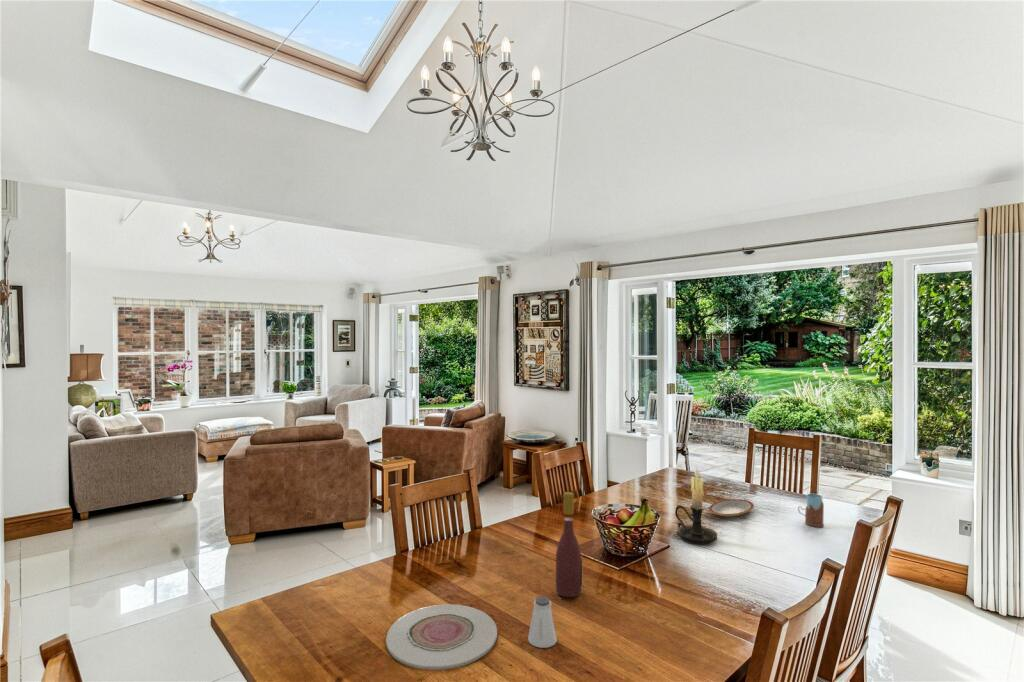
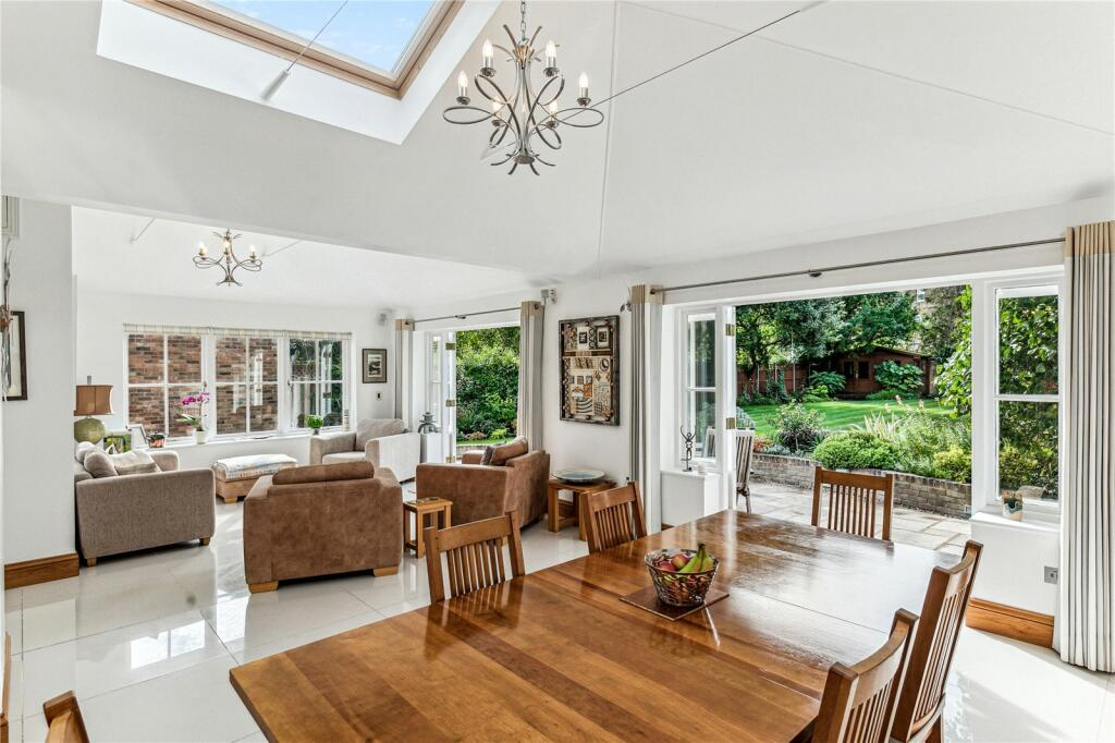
- saltshaker (542, 619)
- plate (731, 509)
- candle holder (692, 500)
- wine bottle (568, 543)
- drinking glass (810, 509)
- plate (442, 632)
